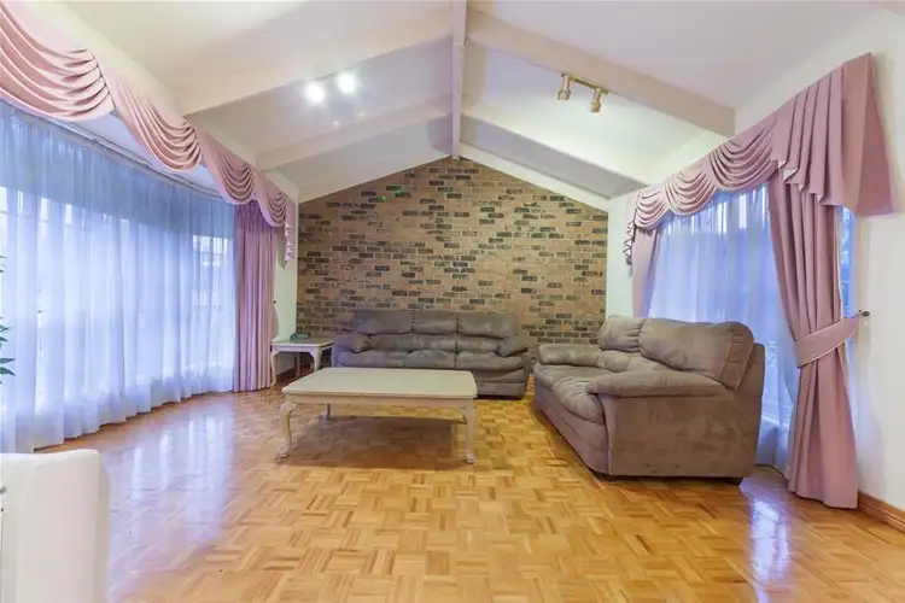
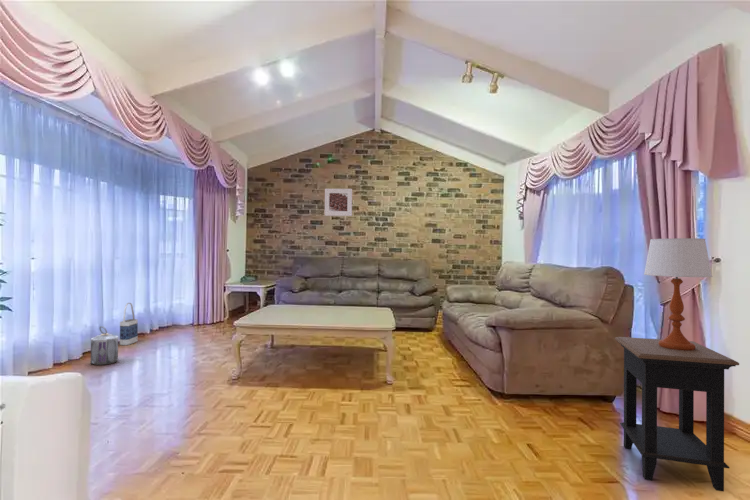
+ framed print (338, 202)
+ table lamp (676, 292)
+ bag (128, 322)
+ side table (679, 406)
+ lantern (104, 343)
